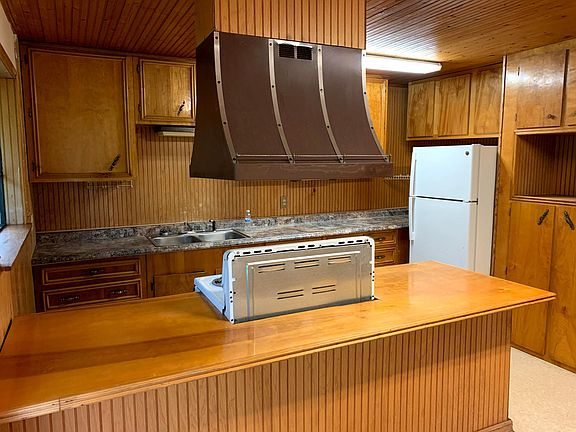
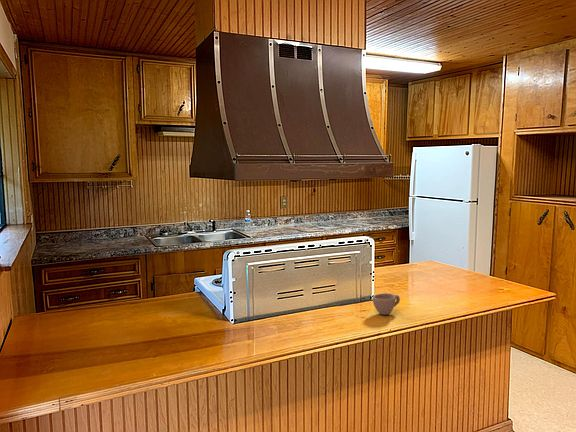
+ cup (386, 304)
